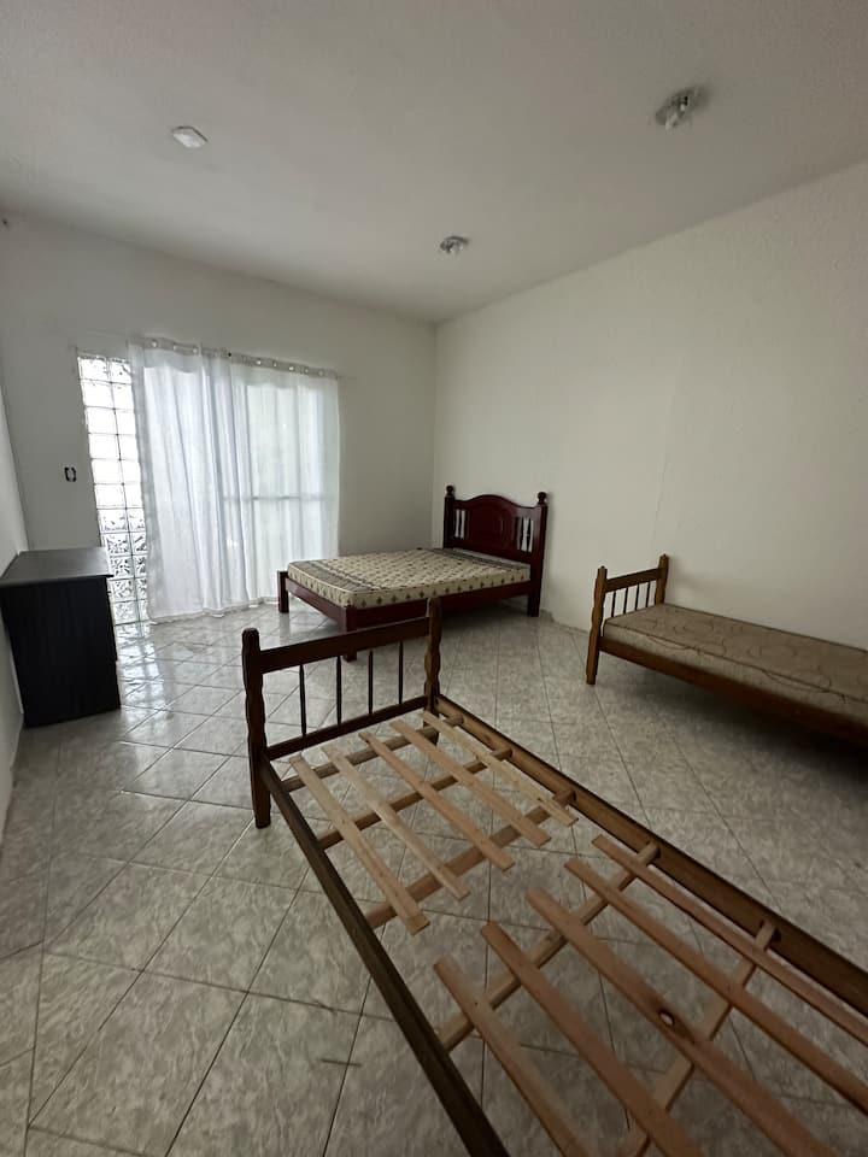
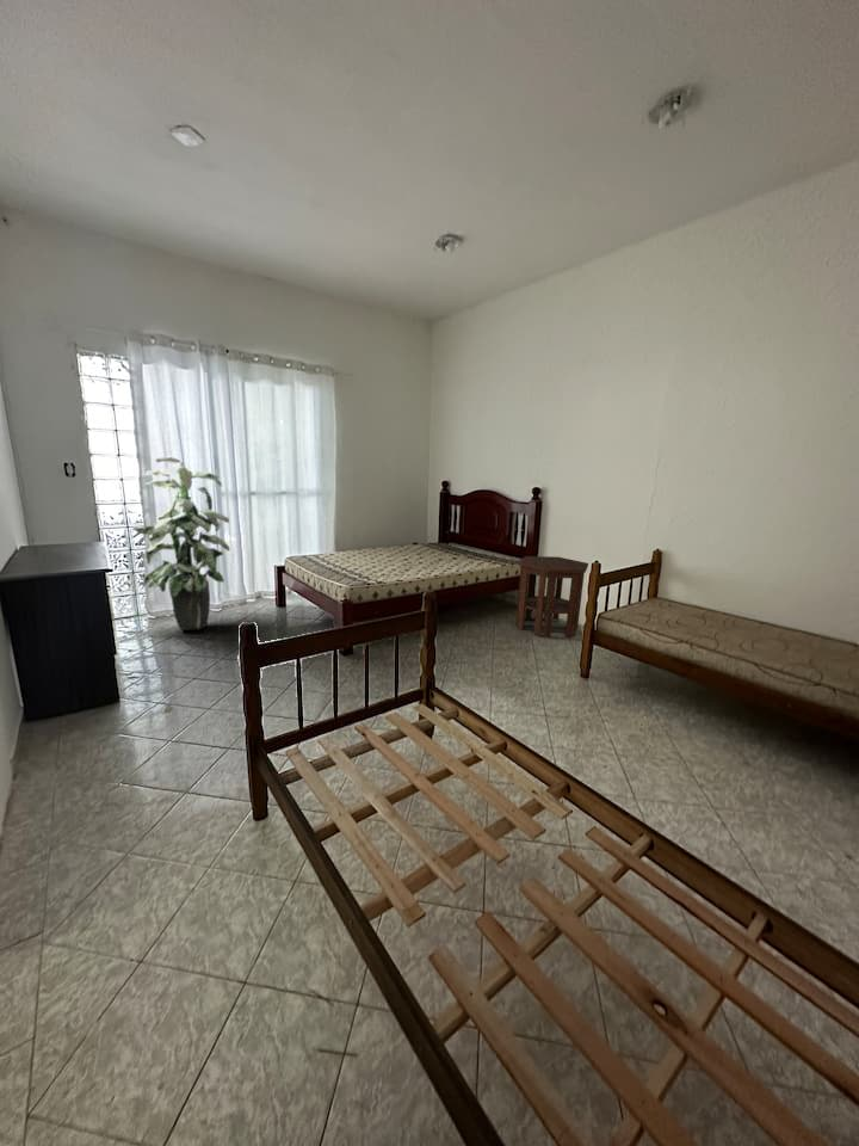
+ indoor plant (183, 546)
+ side table (550, 594)
